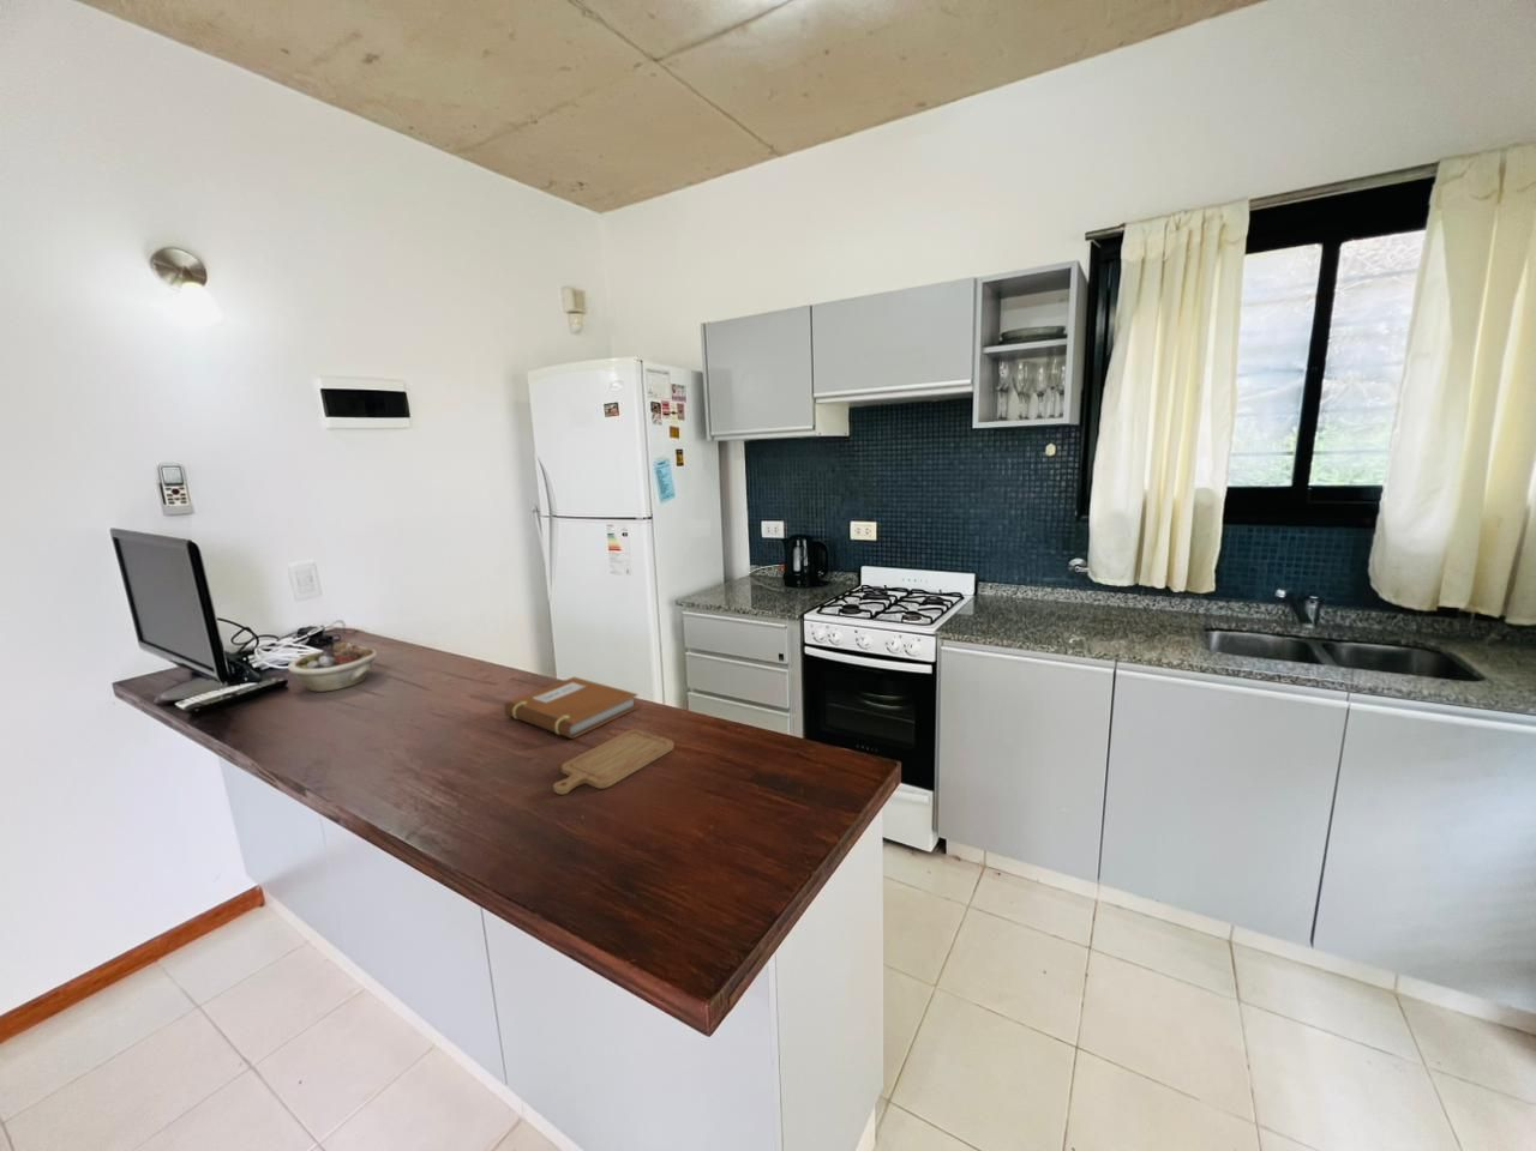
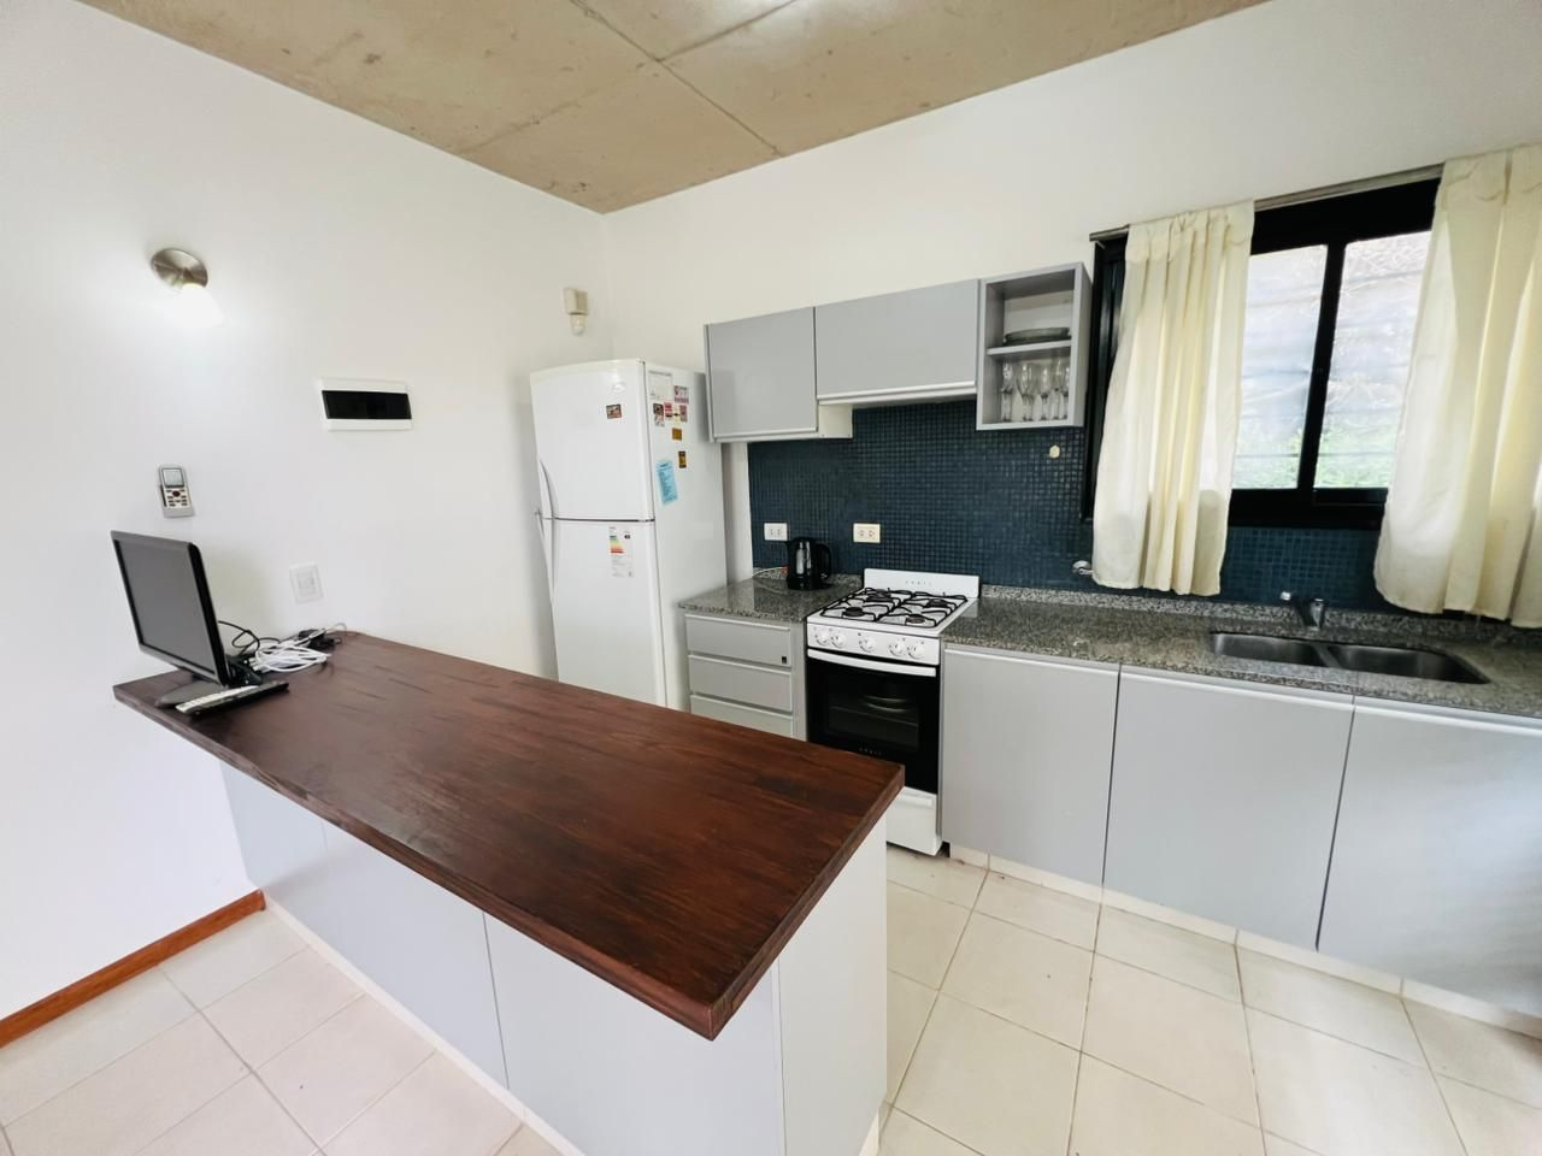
- notebook (568, 705)
- succulent planter (334, 665)
- chopping board (610, 762)
